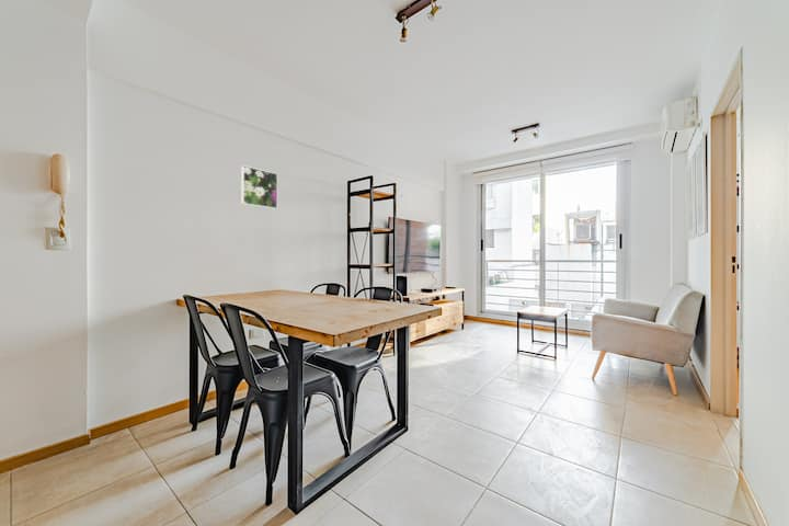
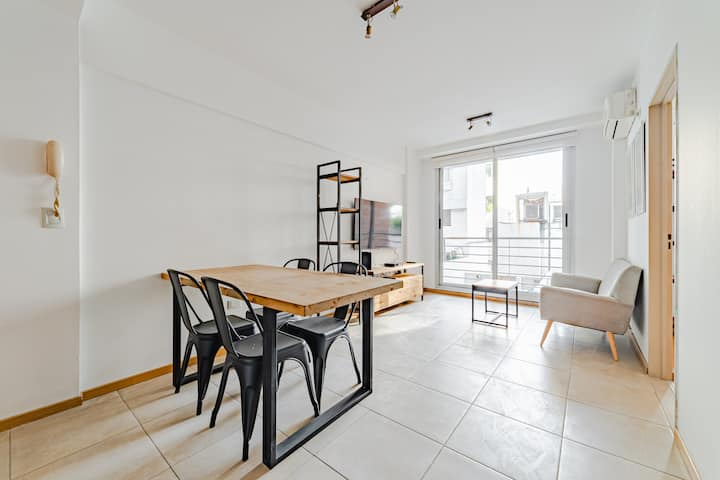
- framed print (260, 187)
